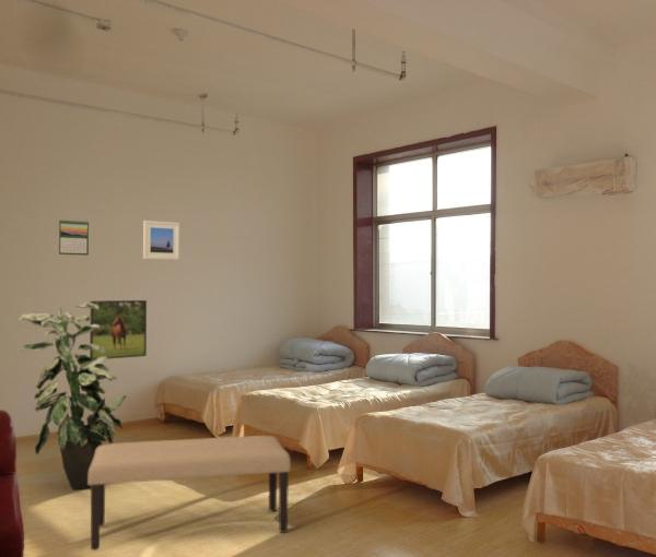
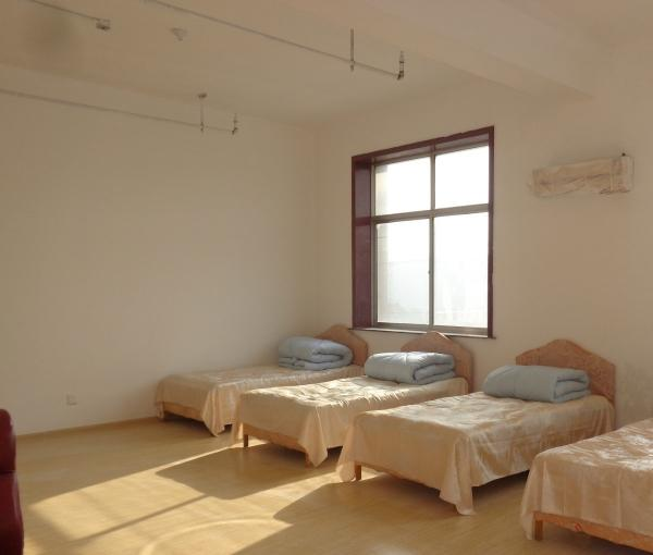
- indoor plant (75, 395)
- bench (190, 477)
- calendar (73, 237)
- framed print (118, 329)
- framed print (161, 240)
